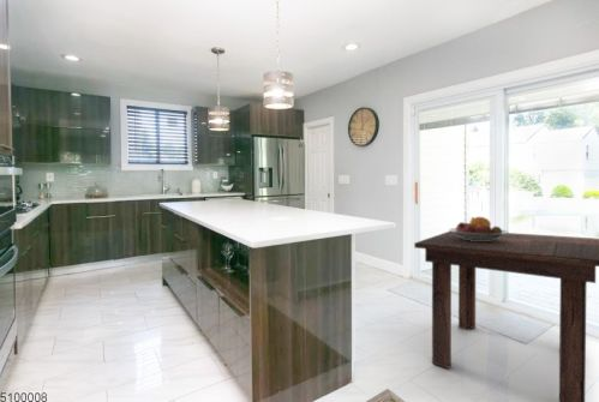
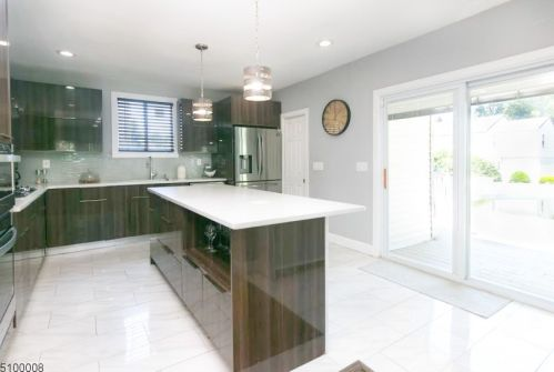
- dining table (516, 272)
- fruit bowl (477, 228)
